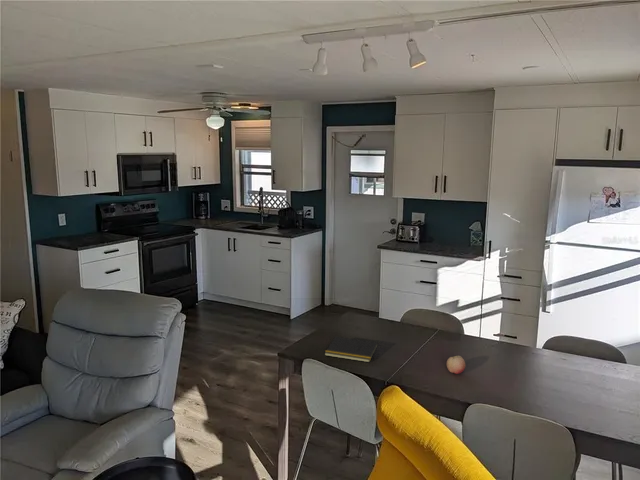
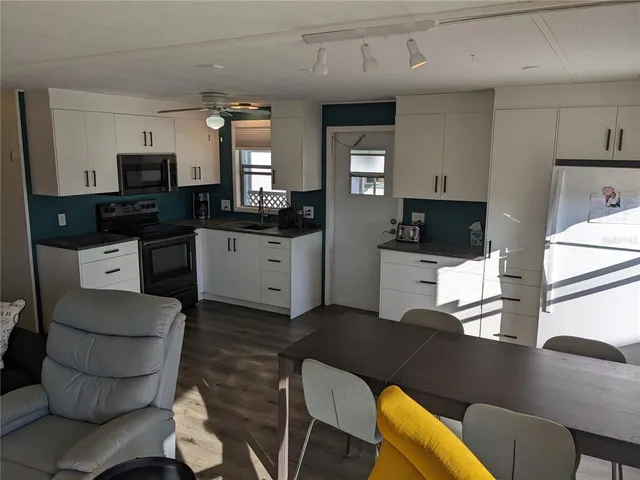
- notepad (351, 348)
- fruit (455, 364)
